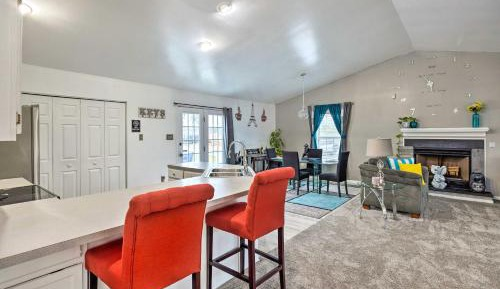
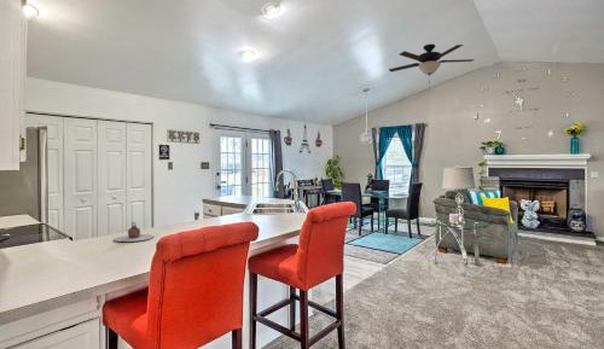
+ ceiling fan (429, 68)
+ teapot (134, 229)
